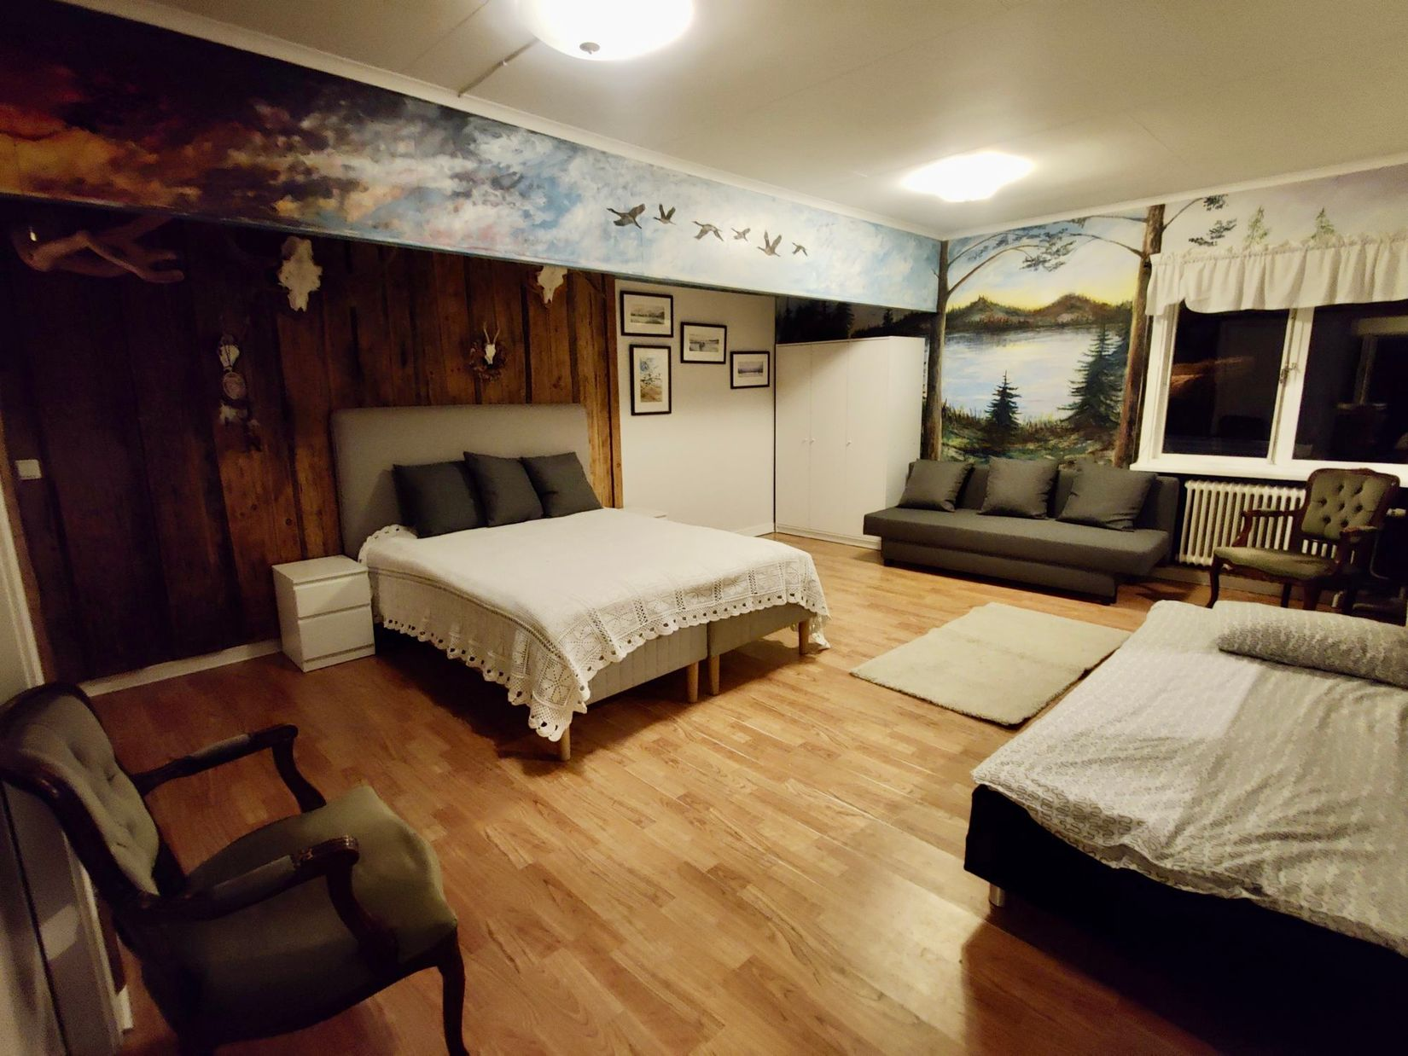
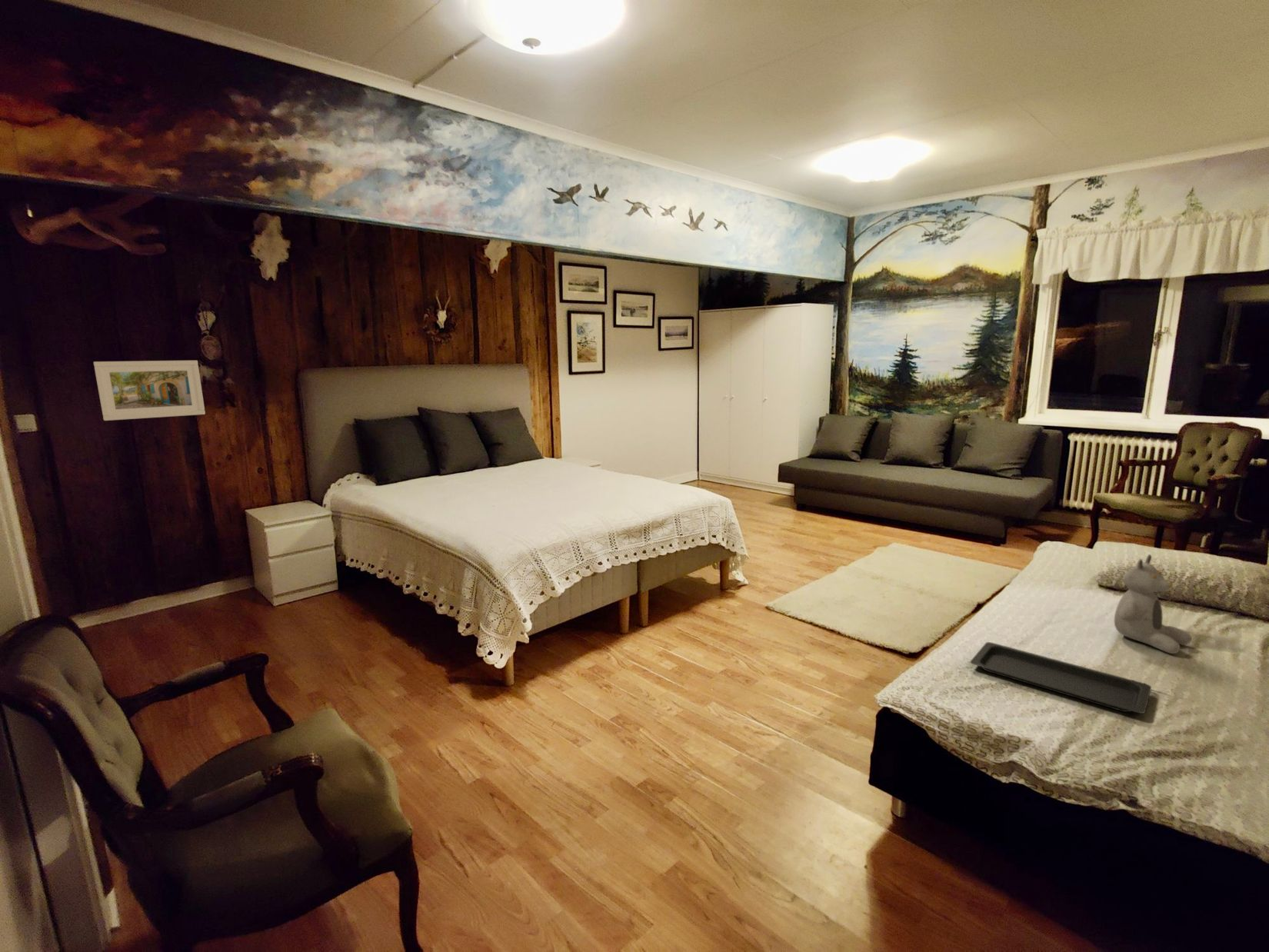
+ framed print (152, 389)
+ serving tray (1056, 677)
+ teddy bear (1154, 601)
